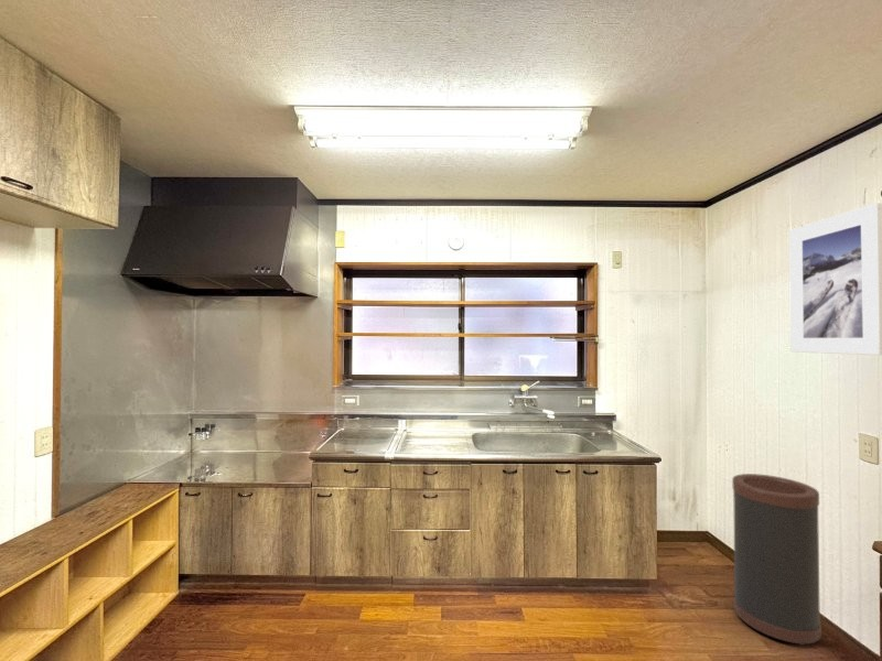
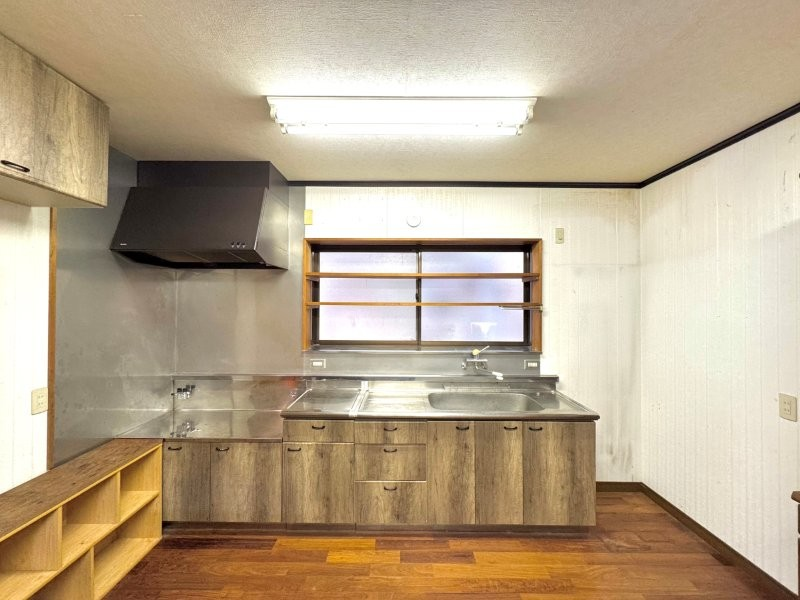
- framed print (831, 285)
- trash can (774, 553)
